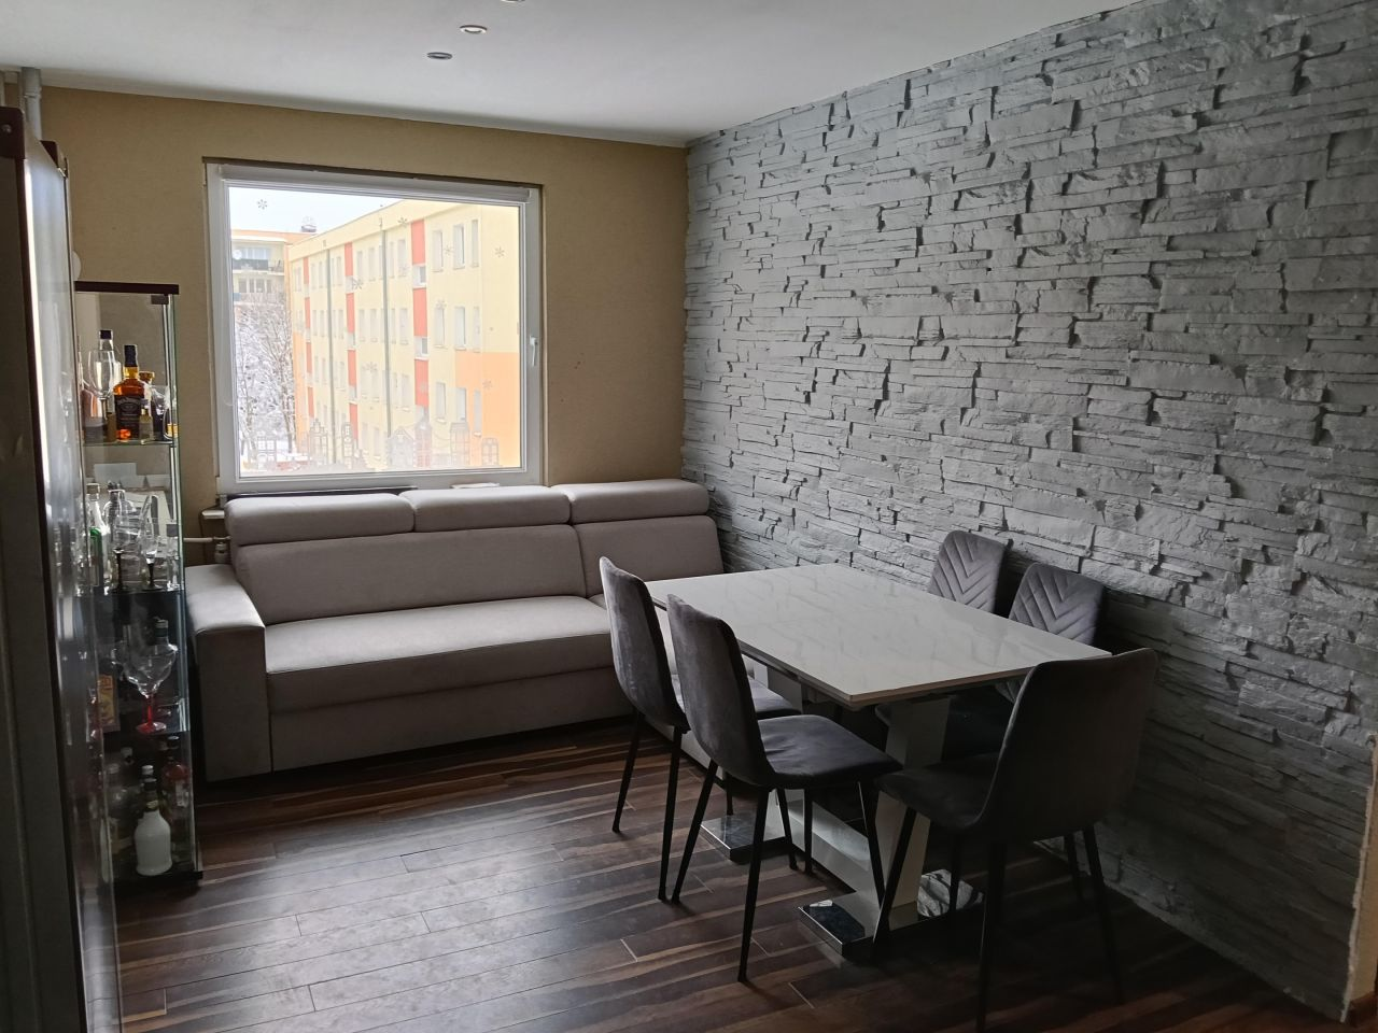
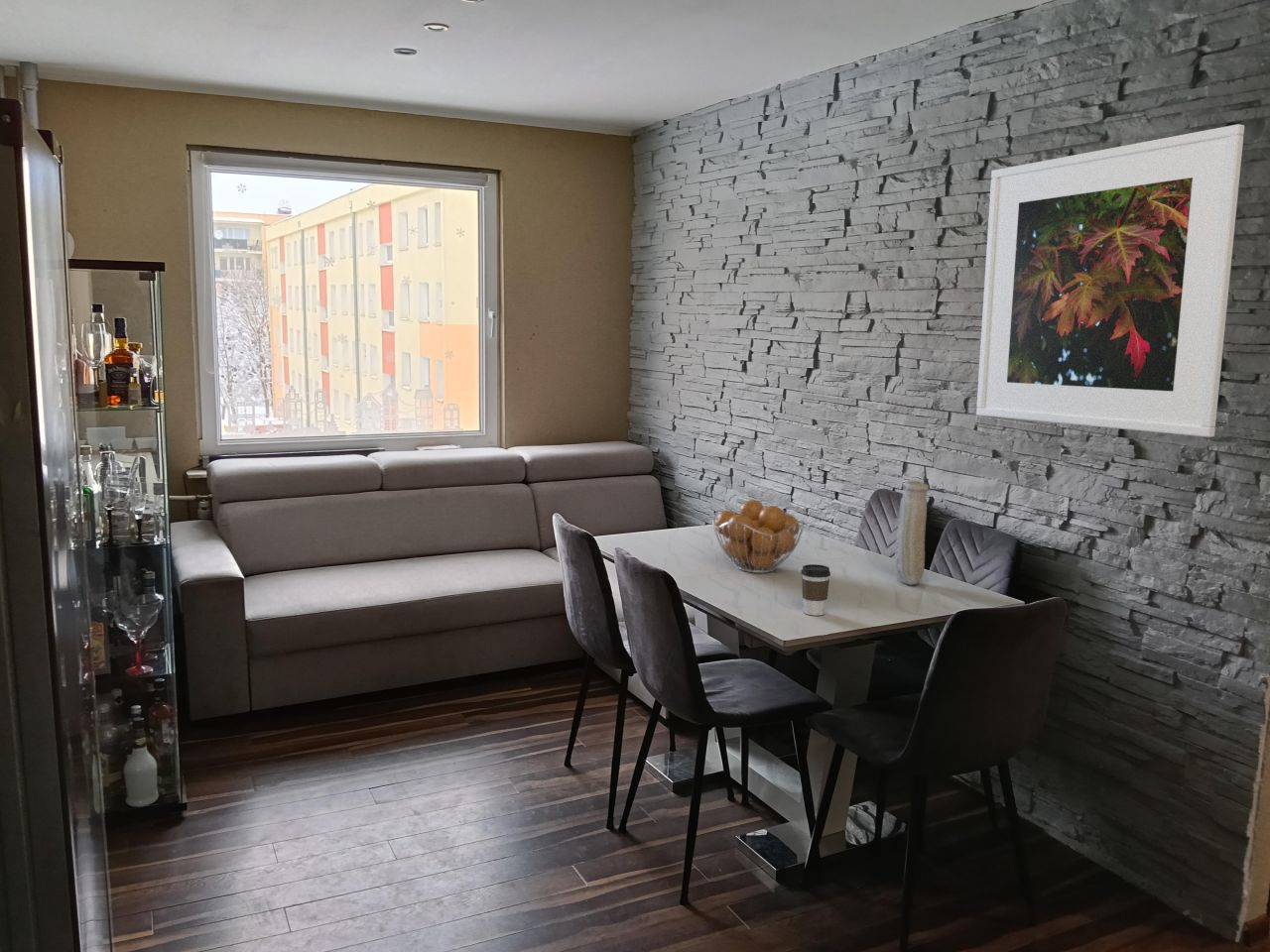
+ vase (911, 533)
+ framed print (1091, 290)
+ fruit basket (757, 536)
+ coffee cup (815, 589)
